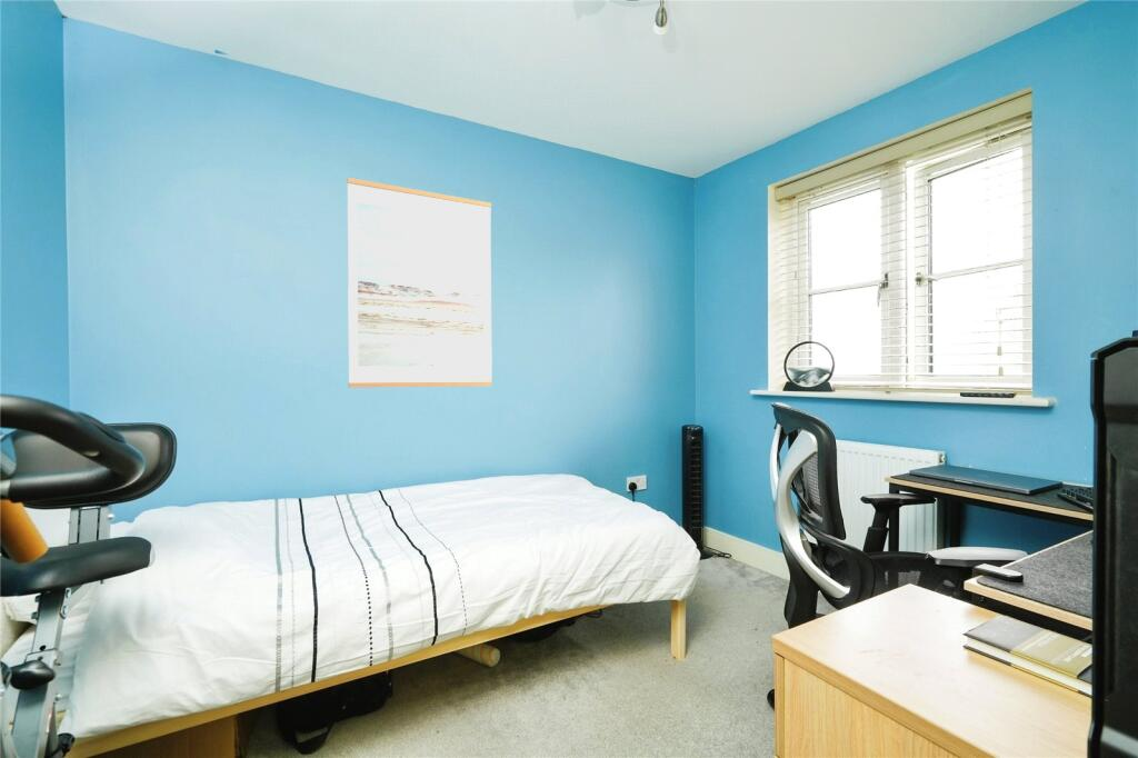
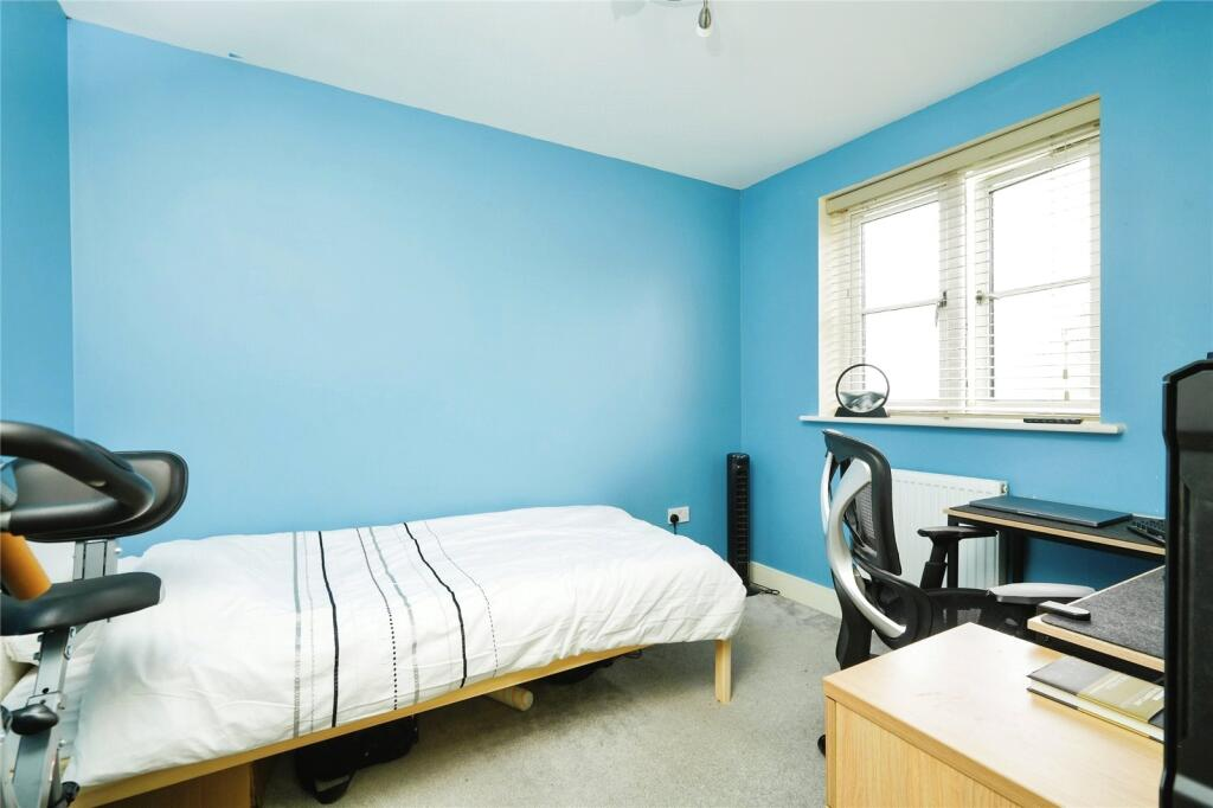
- wall art (425, 289)
